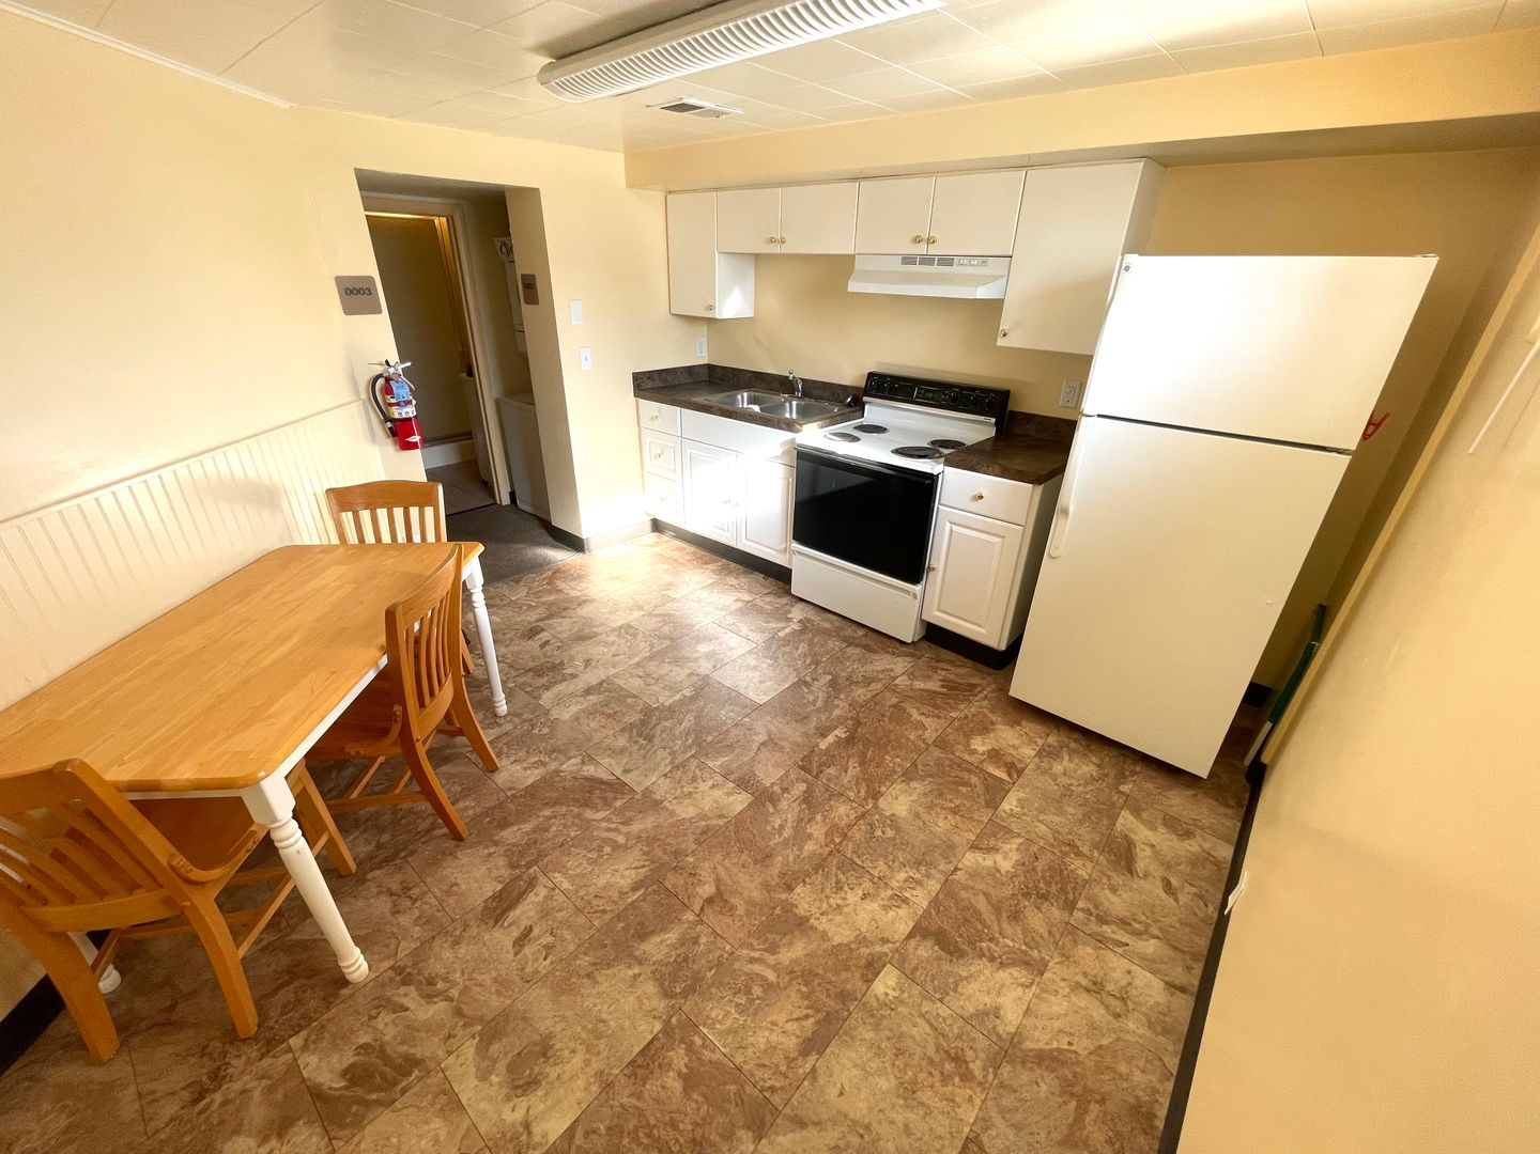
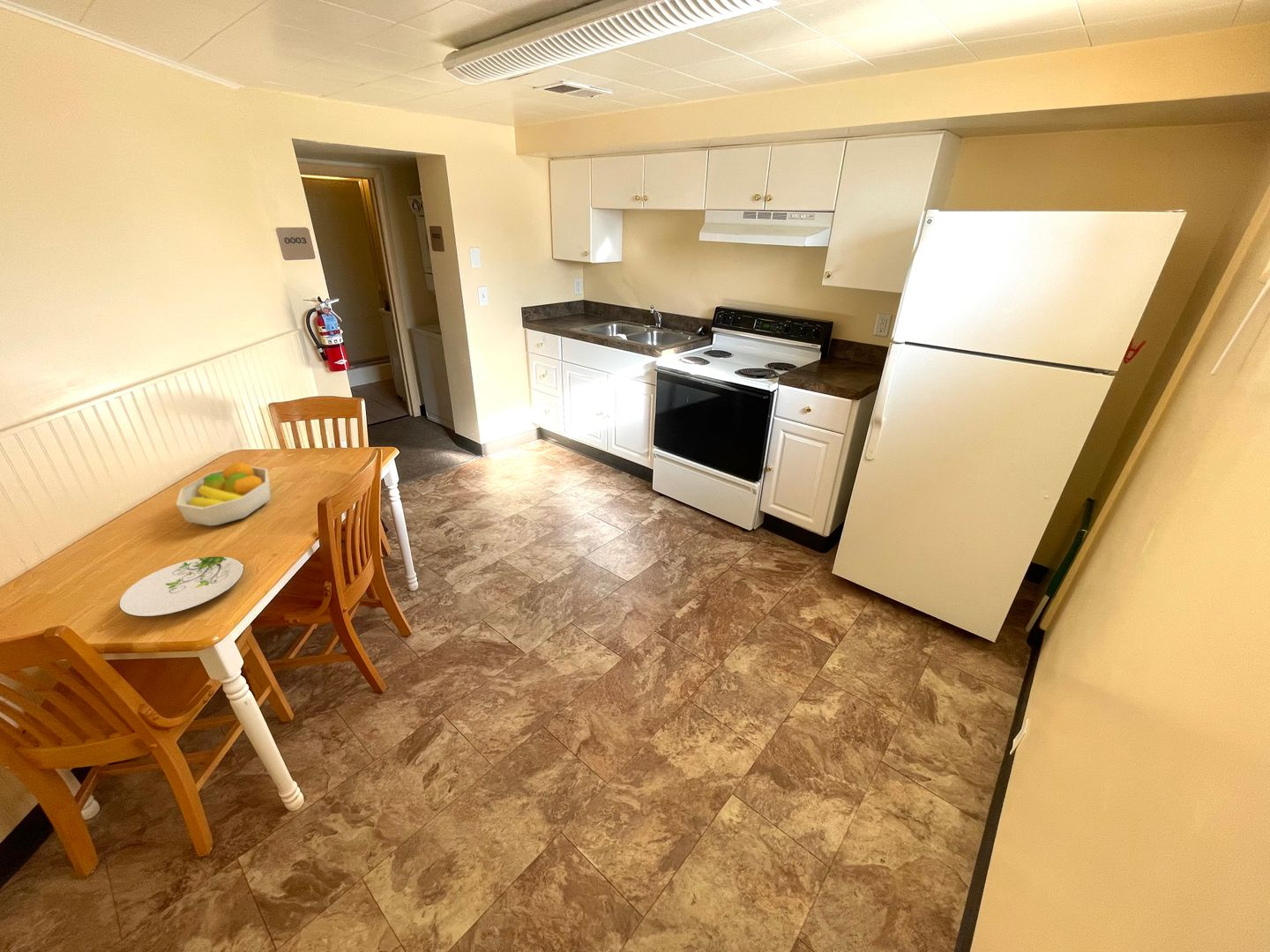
+ fruit bowl (227, 491)
+ plate (186, 589)
